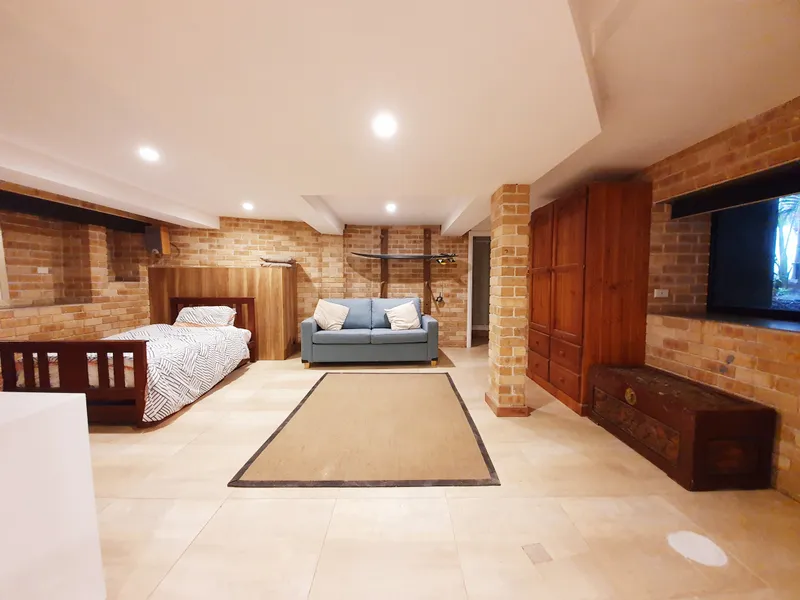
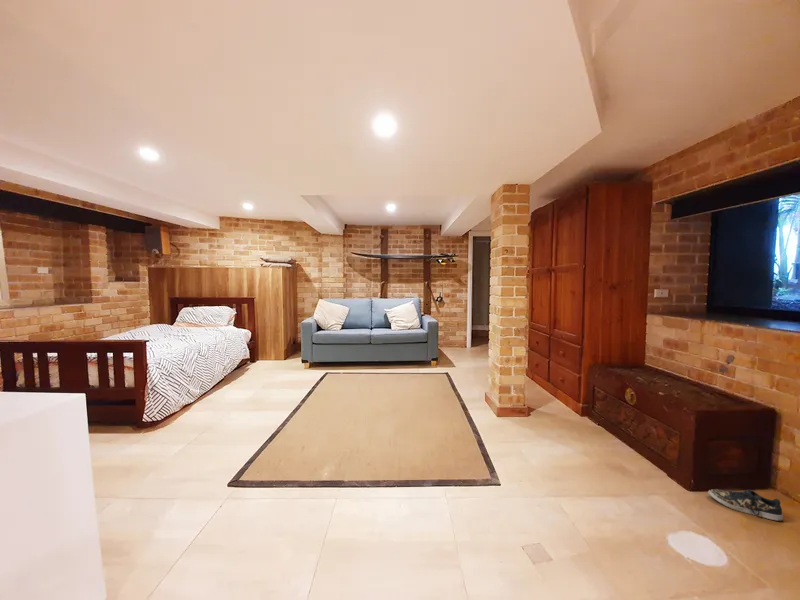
+ shoe (756, 505)
